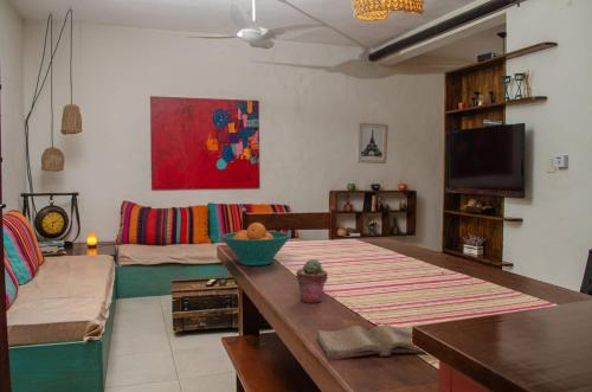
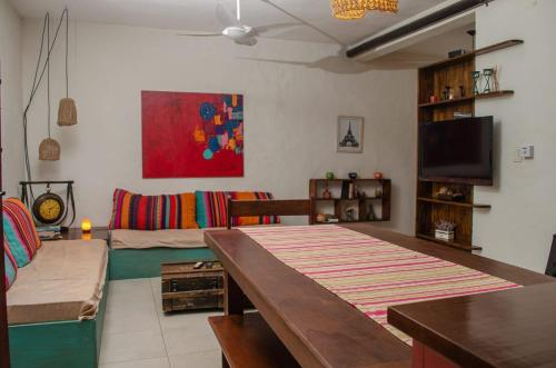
- potted succulent (311, 279)
- fruit bowl (256, 243)
- diary (375, 339)
